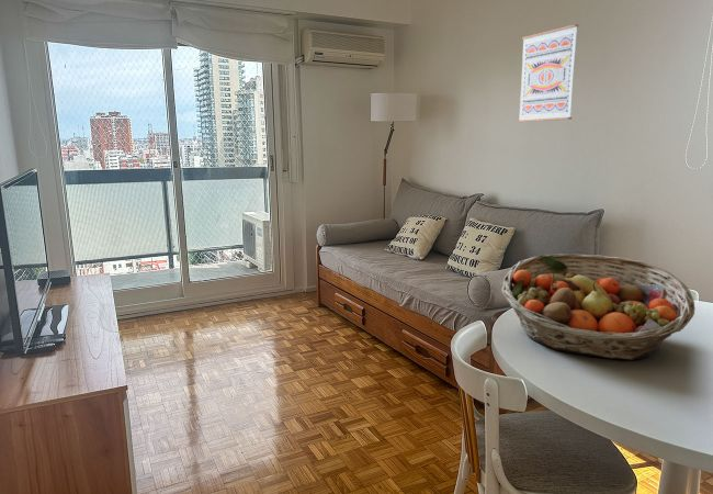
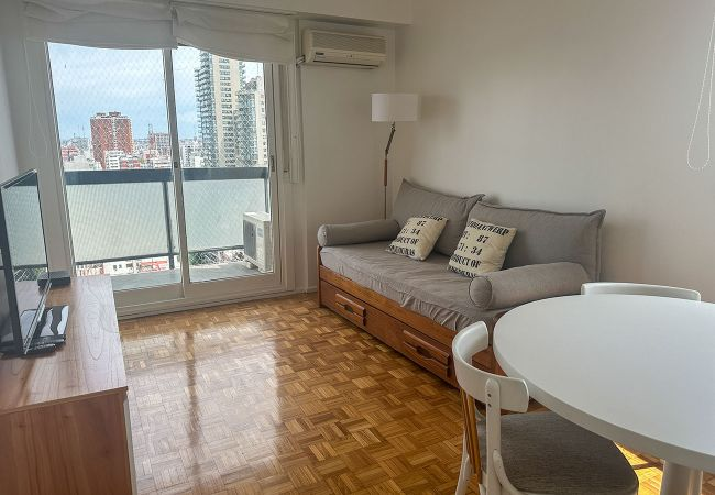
- fruit basket (590, 302)
- wall art (545, 76)
